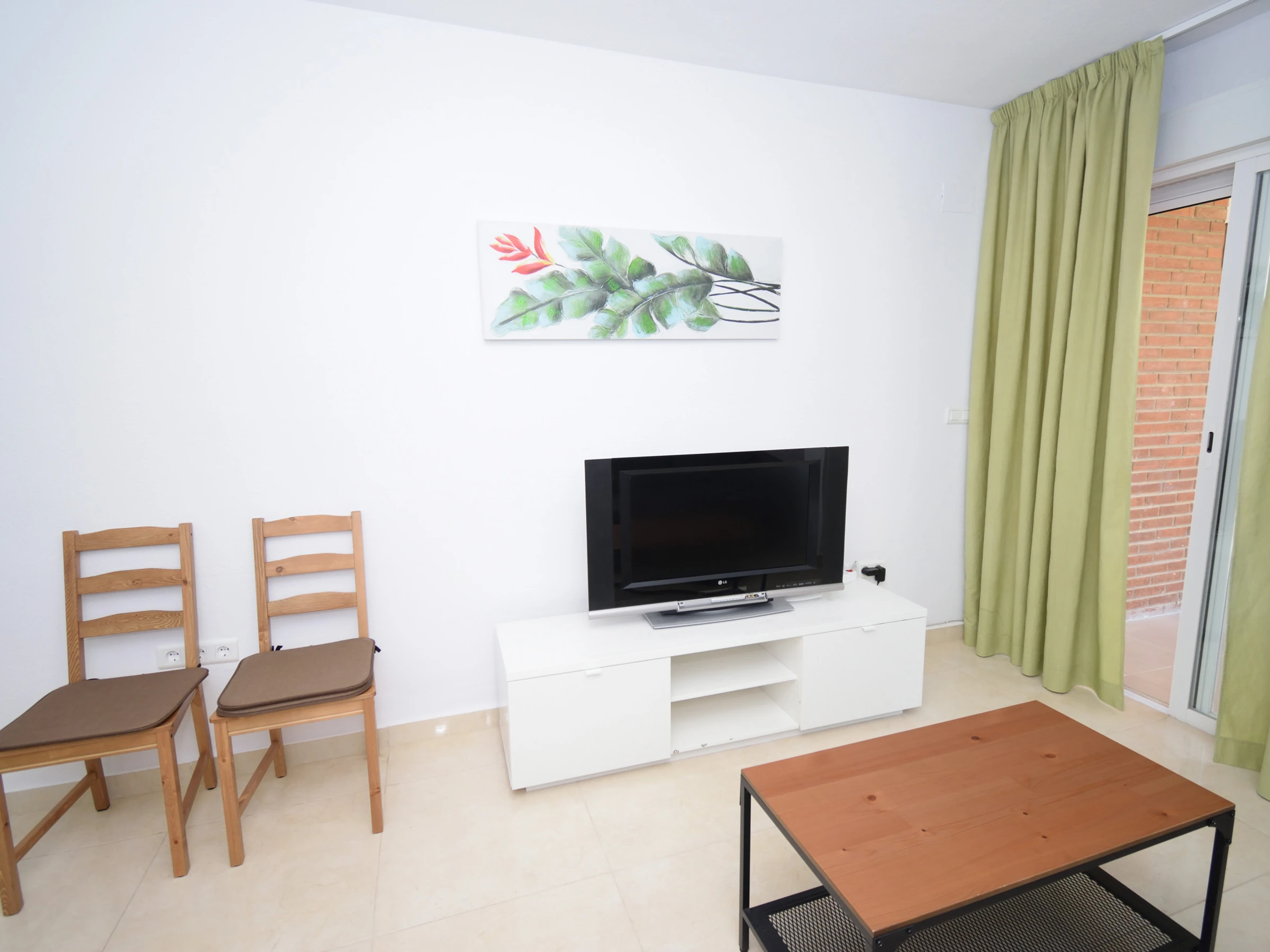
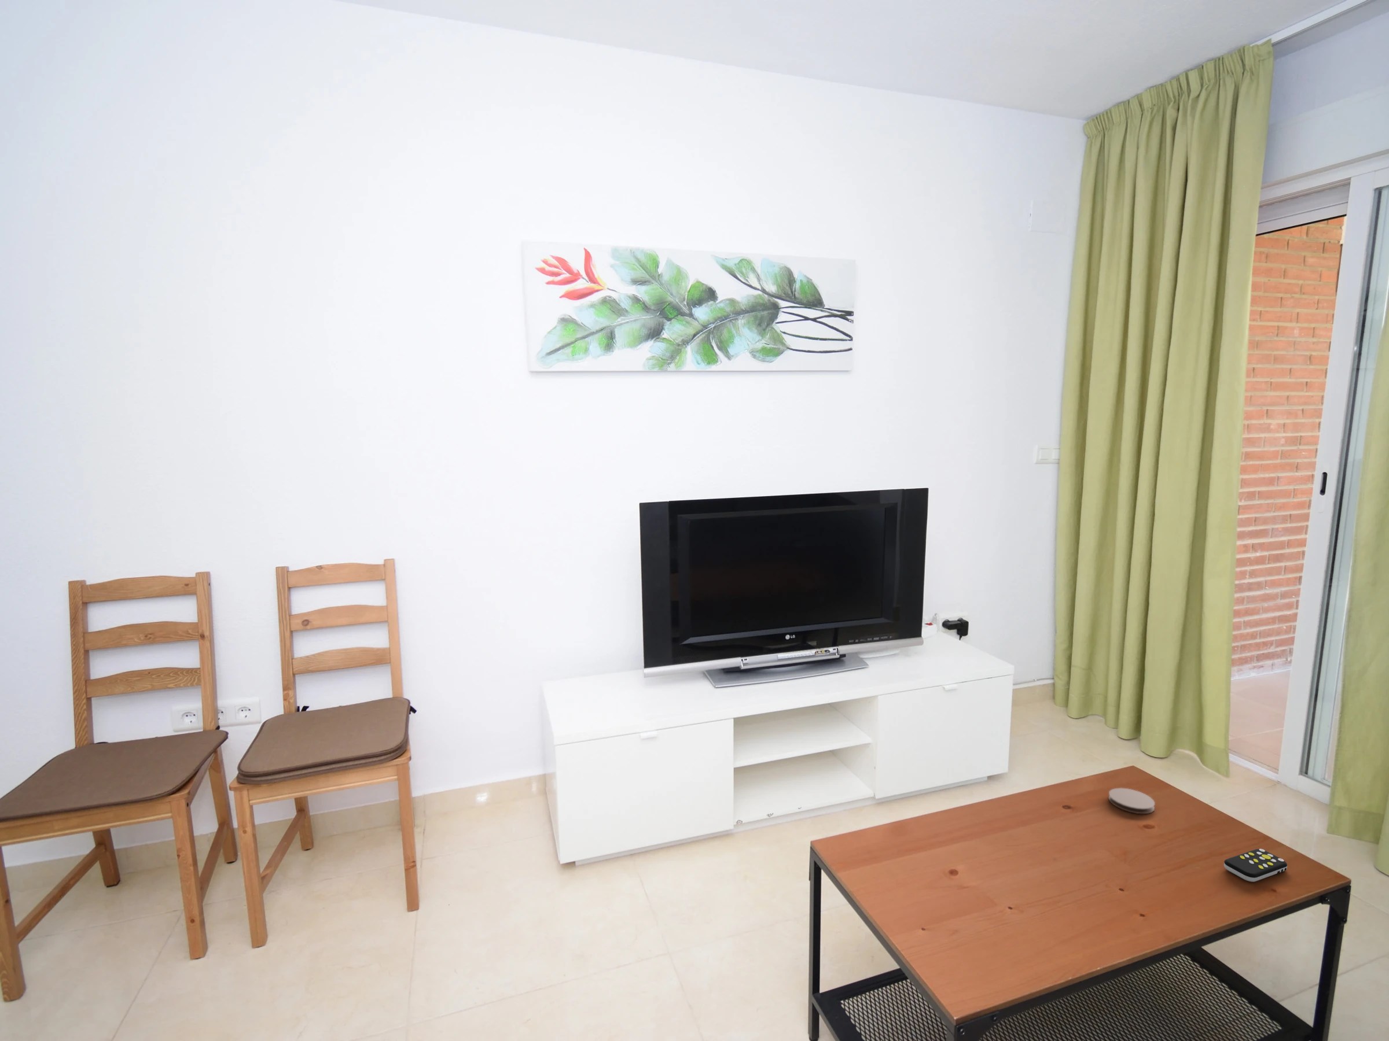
+ coaster (1131, 800)
+ remote control (1256, 864)
